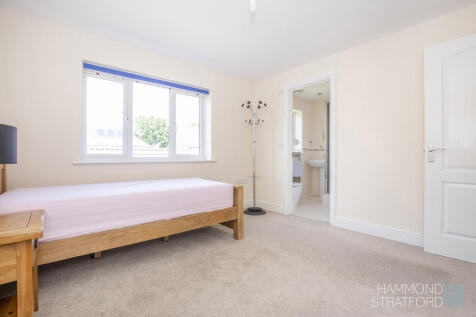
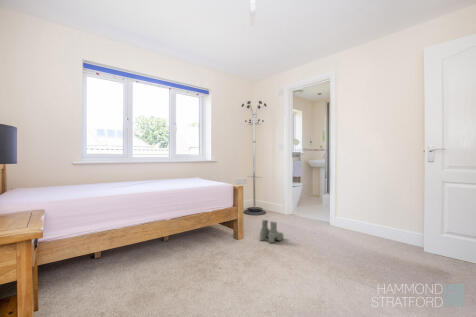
+ boots (271, 229)
